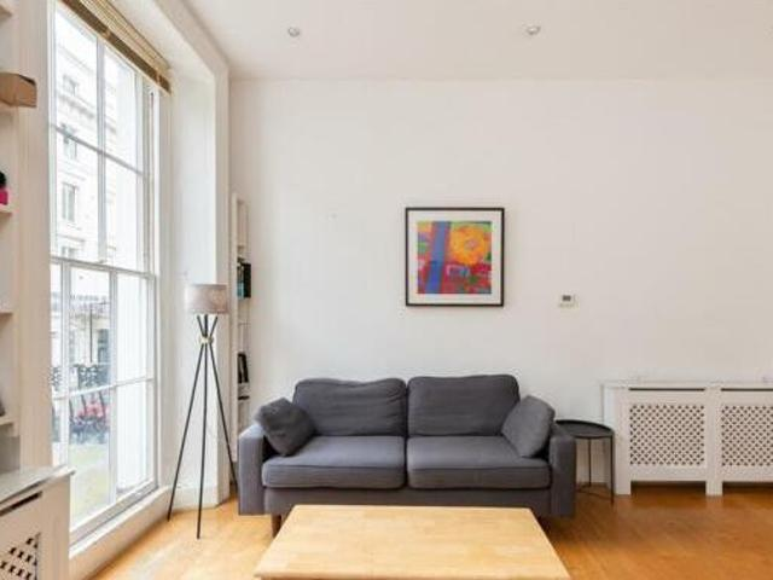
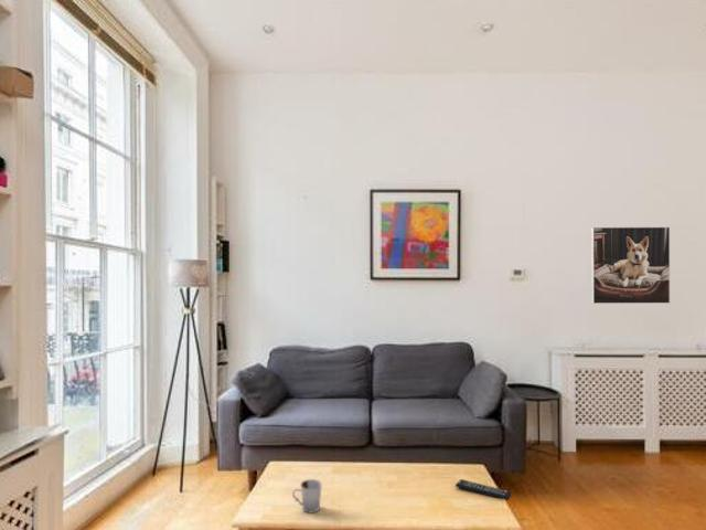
+ remote control (482, 489)
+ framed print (630, 265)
+ cup (307, 496)
